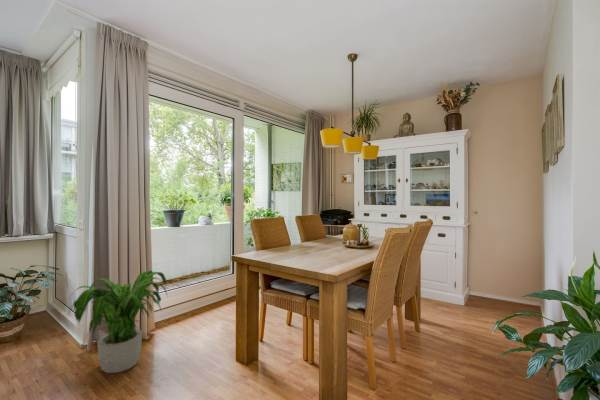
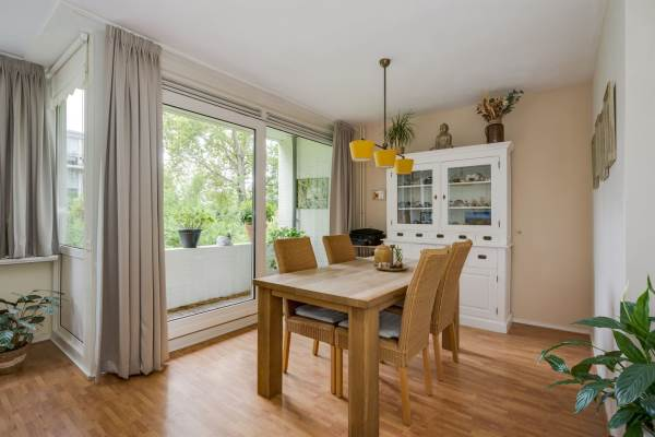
- potted plant (125, 320)
